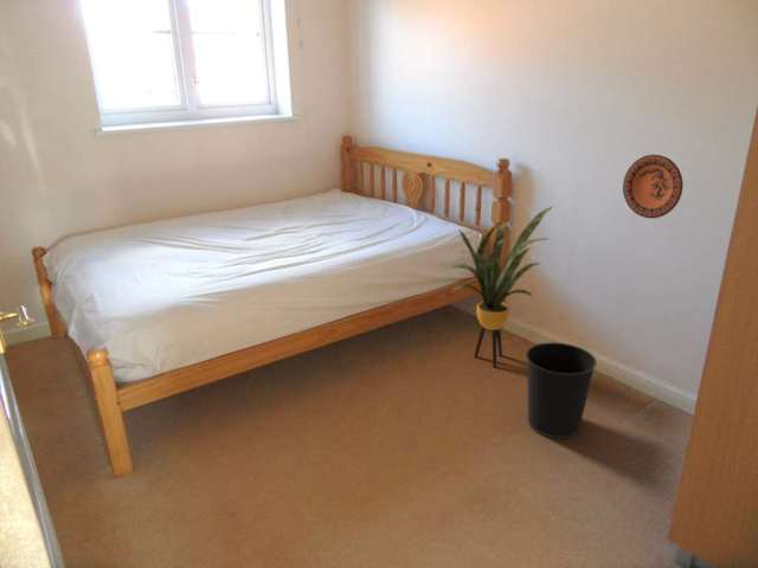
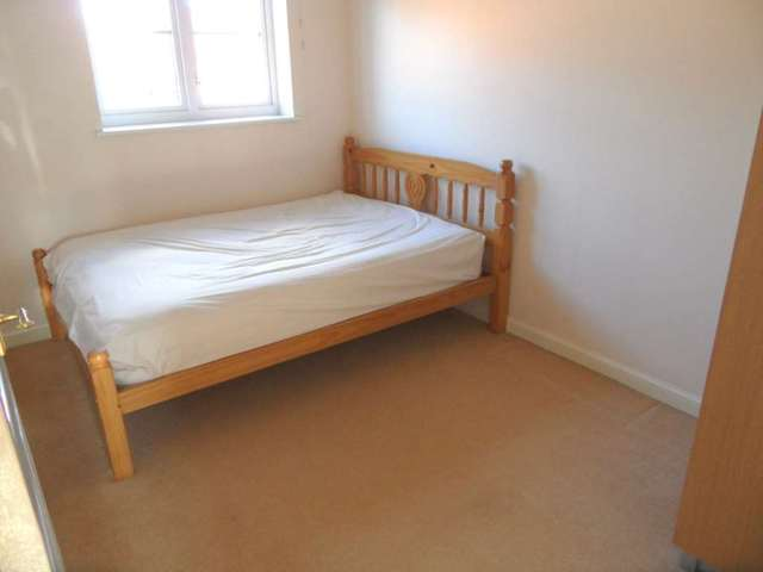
- decorative plate (651, 186)
- house plant (503, 291)
- wastebasket (557, 390)
